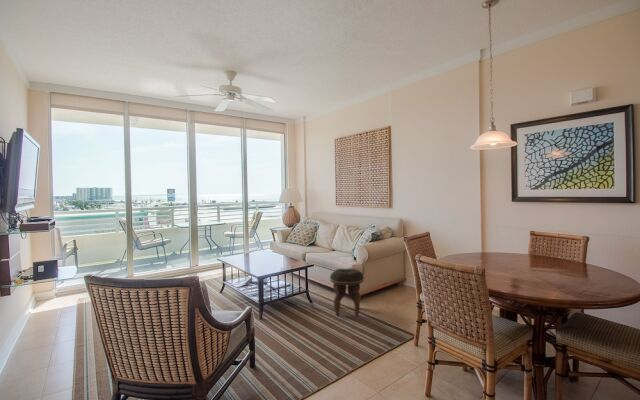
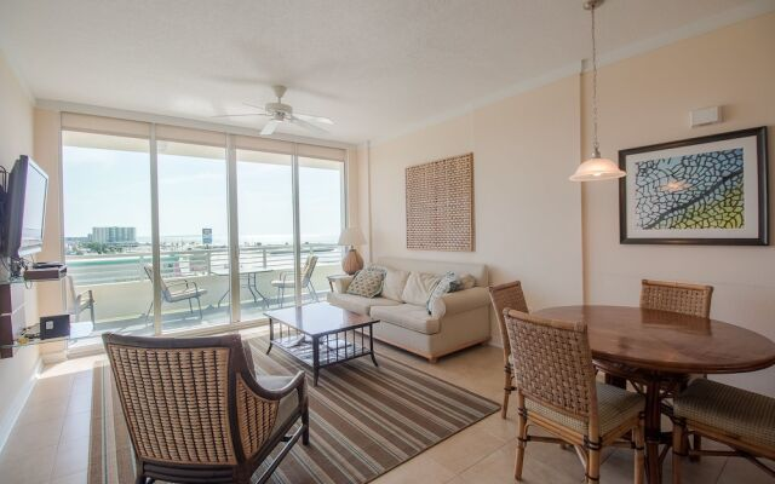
- footstool (348, 291)
